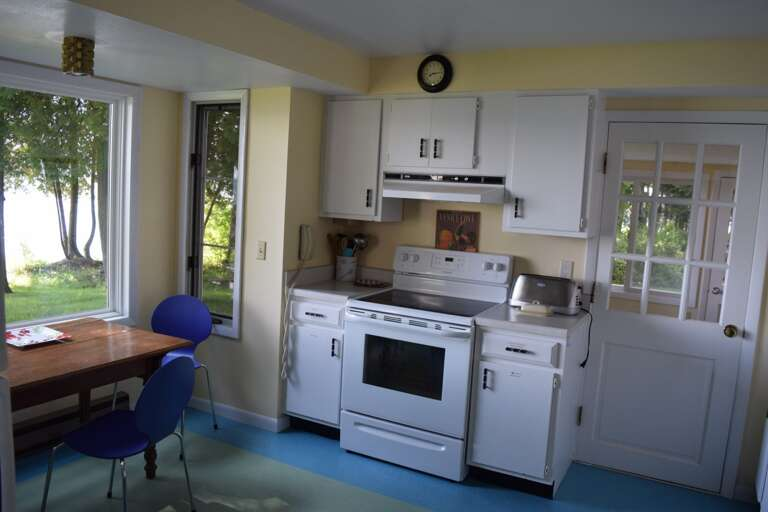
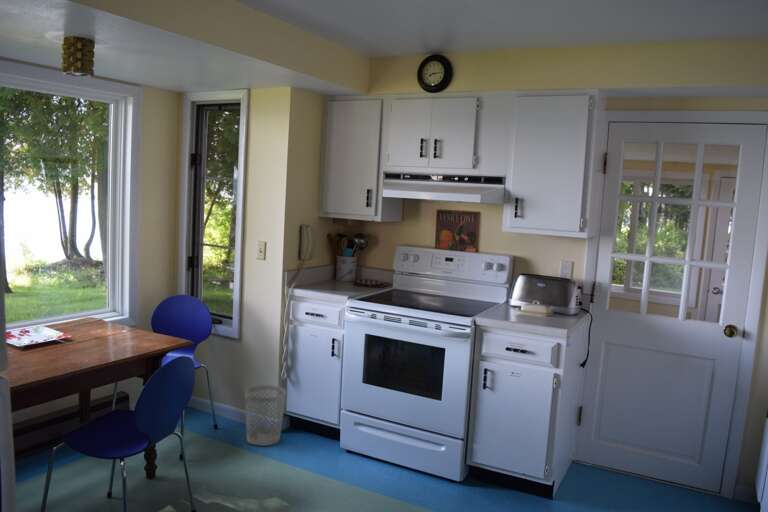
+ wastebasket (264, 415)
